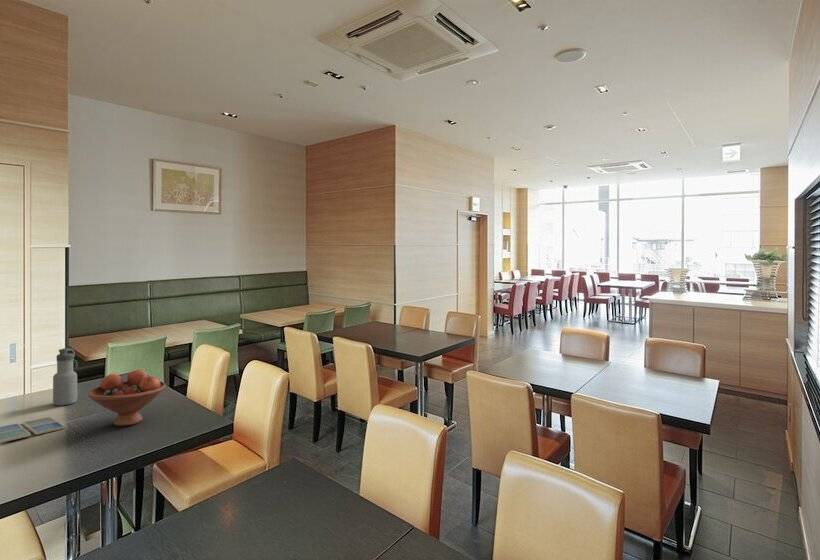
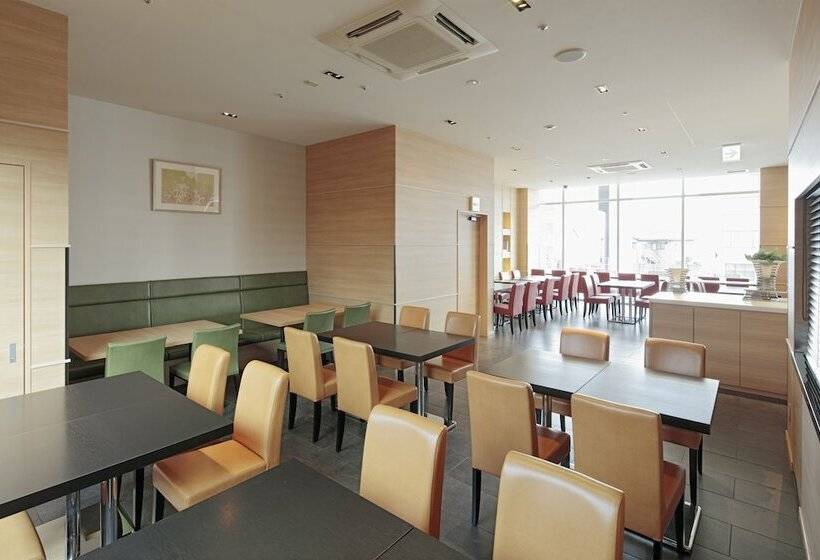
- fruit bowl (128, 398)
- drink coaster (25, 429)
- water bottle (65, 375)
